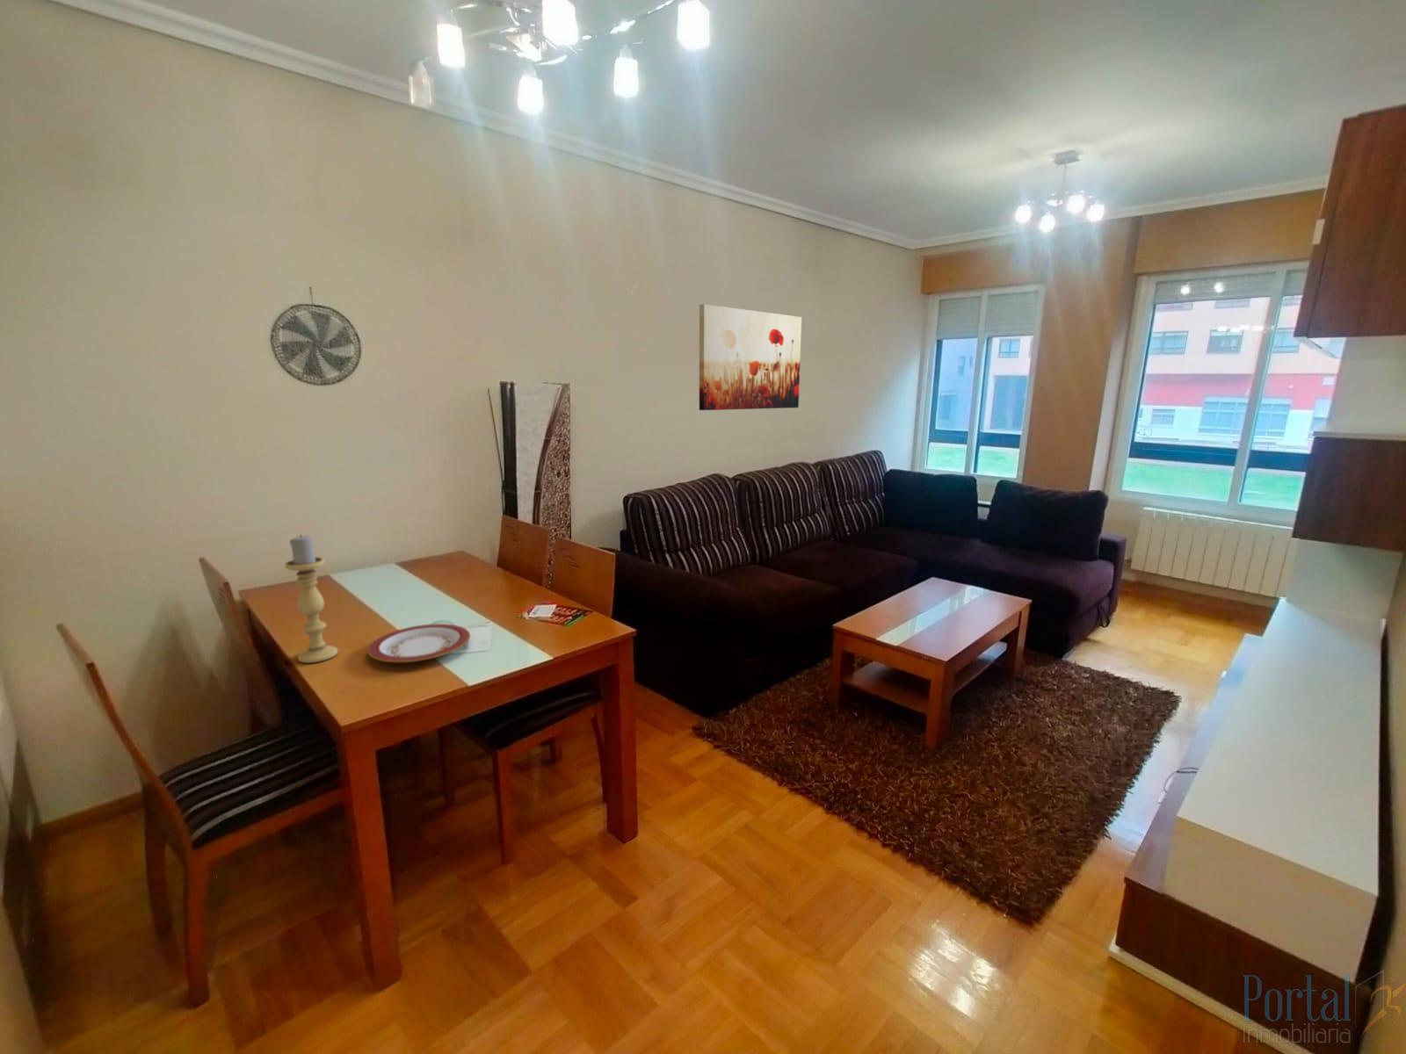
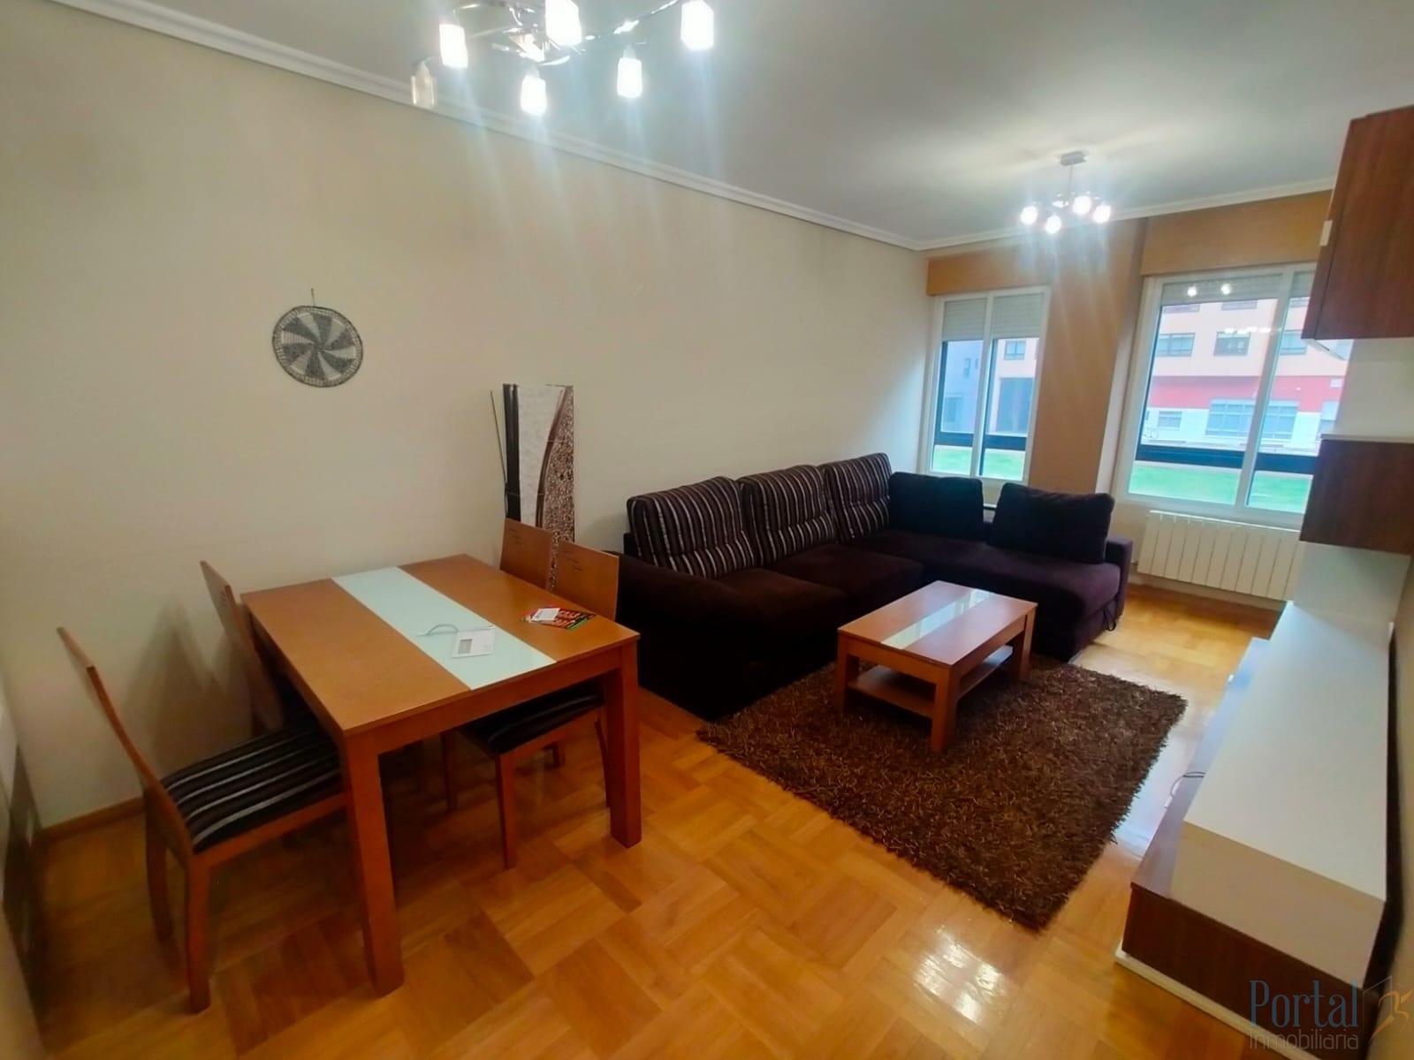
- plate (420, 644)
- candle holder (309, 596)
- wall art (753, 360)
